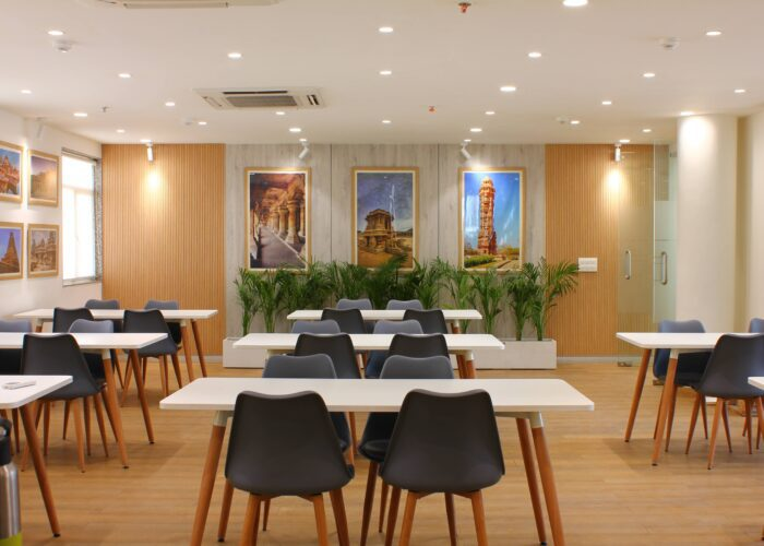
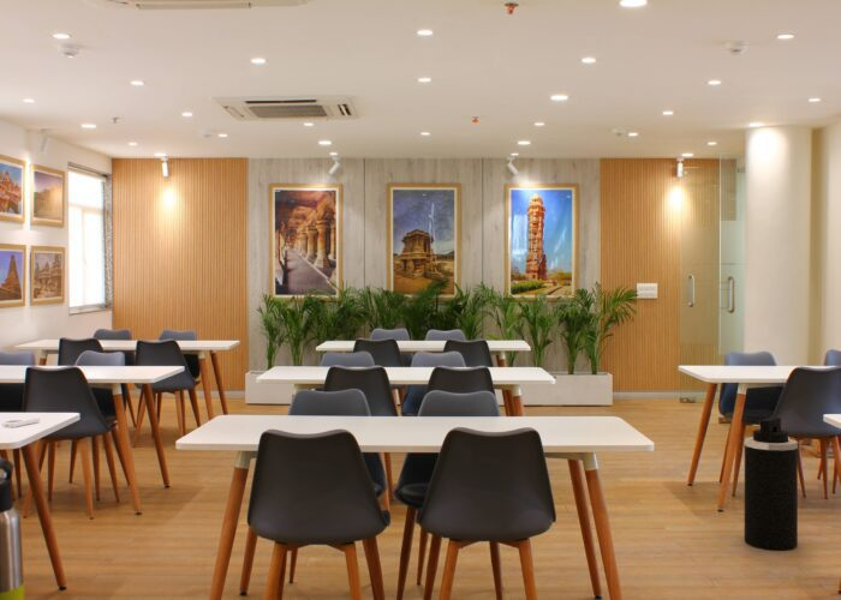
+ trash can (770, 481)
